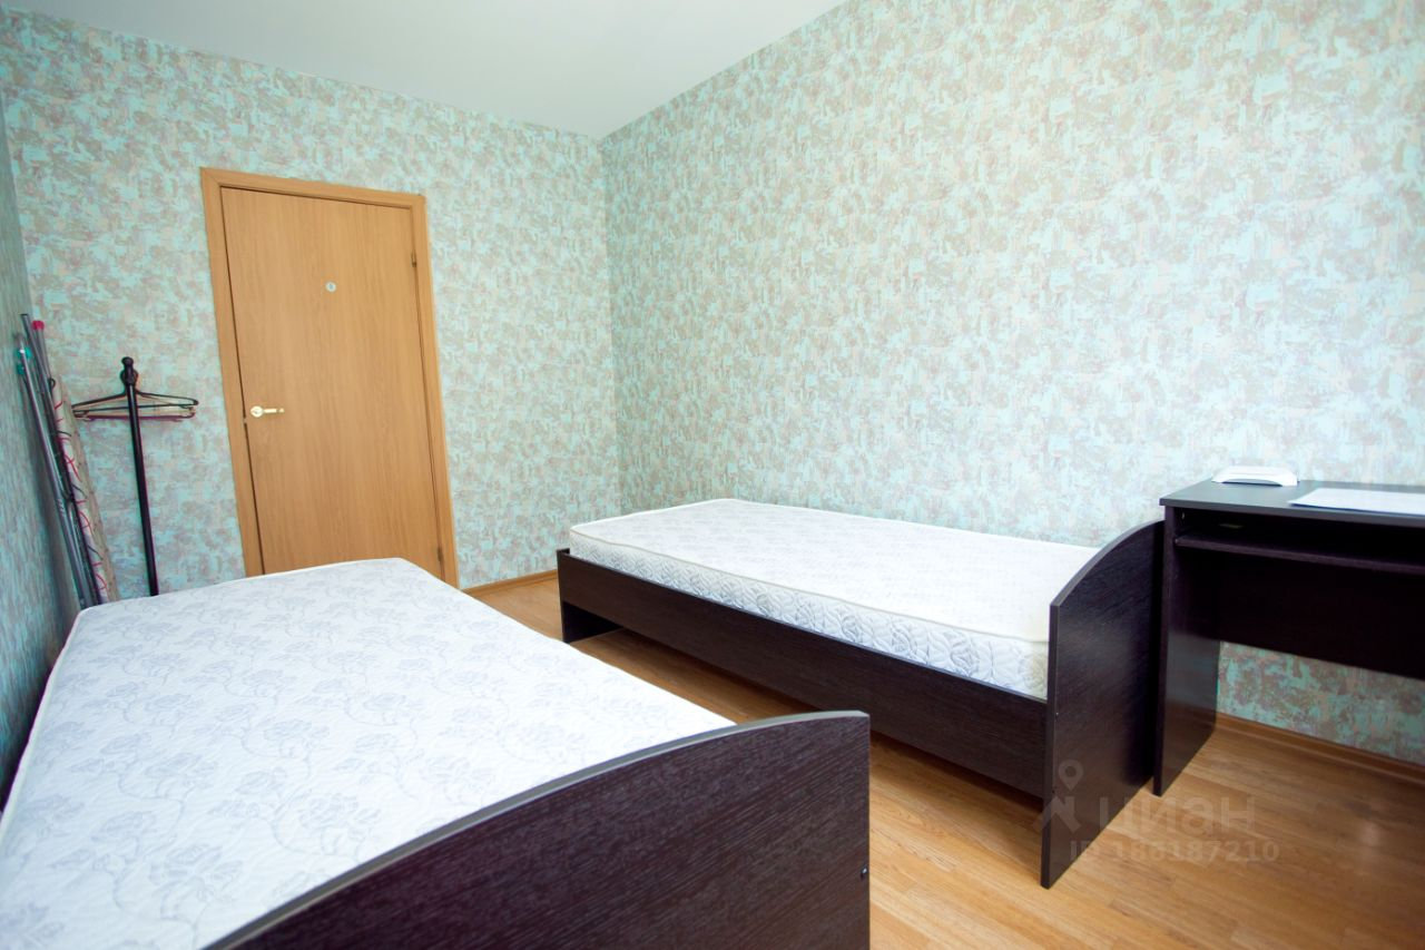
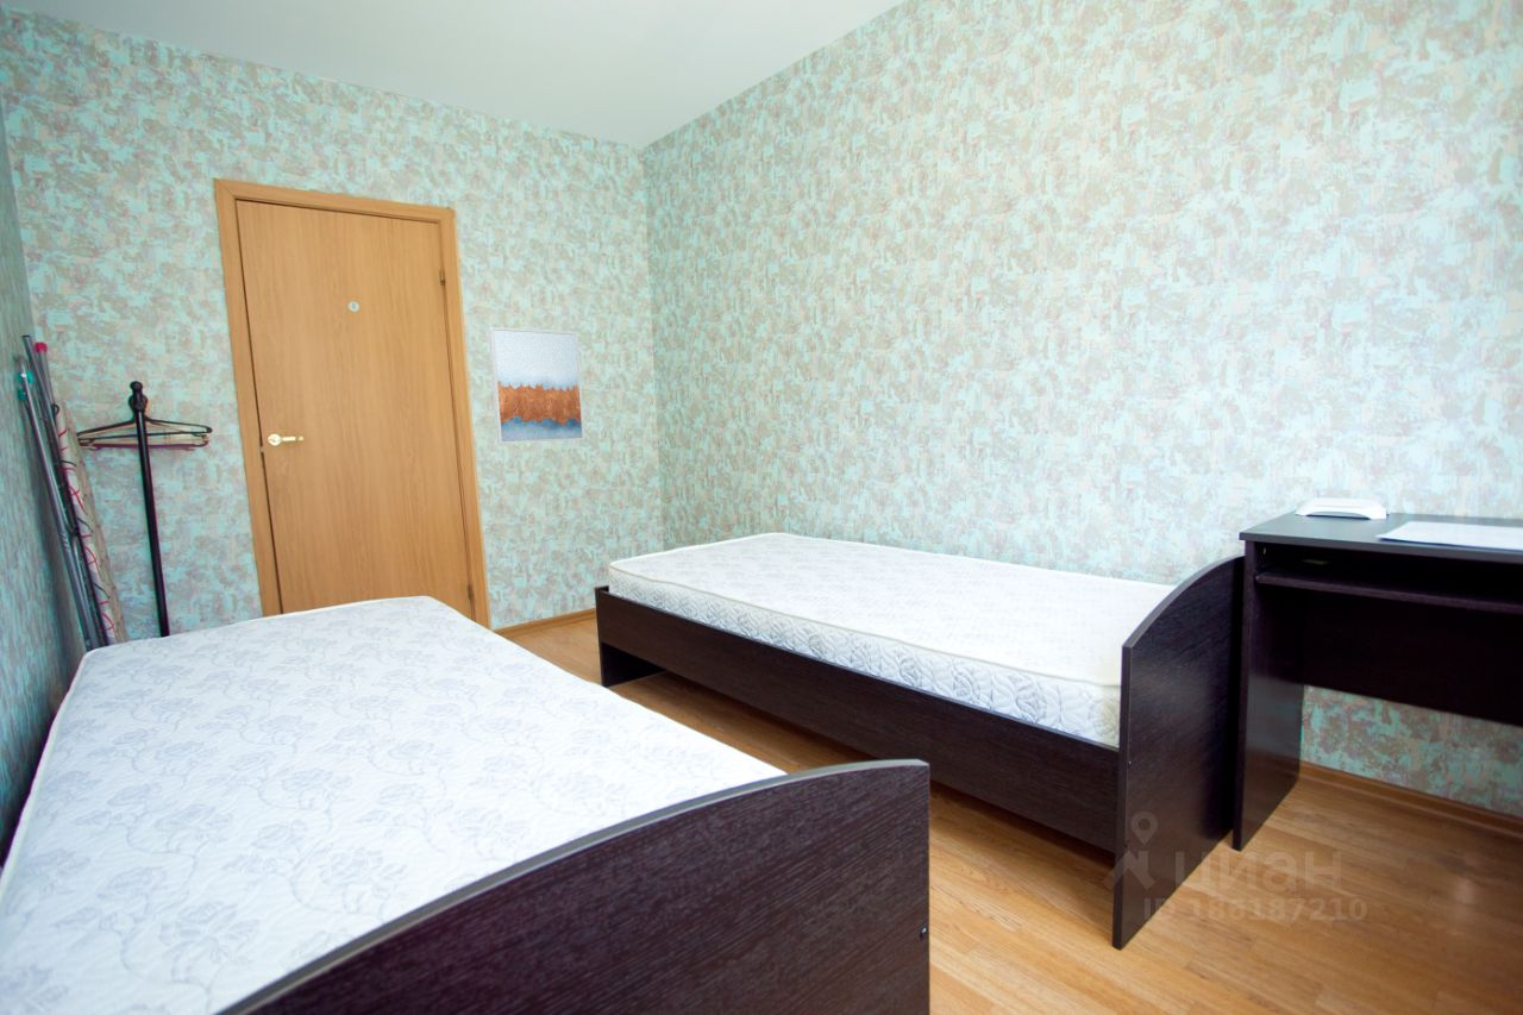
+ wall art (538, 386)
